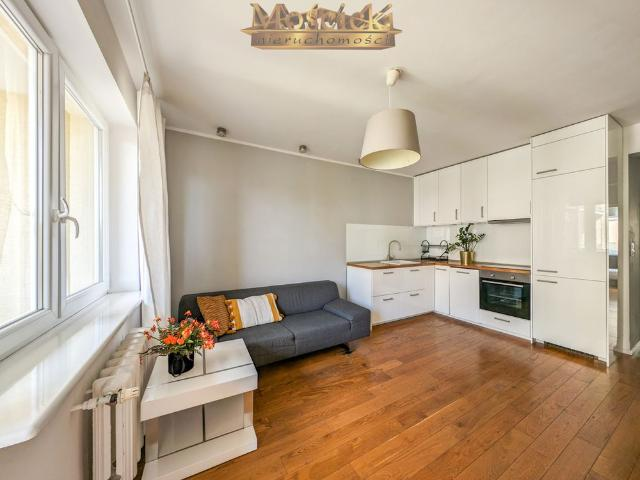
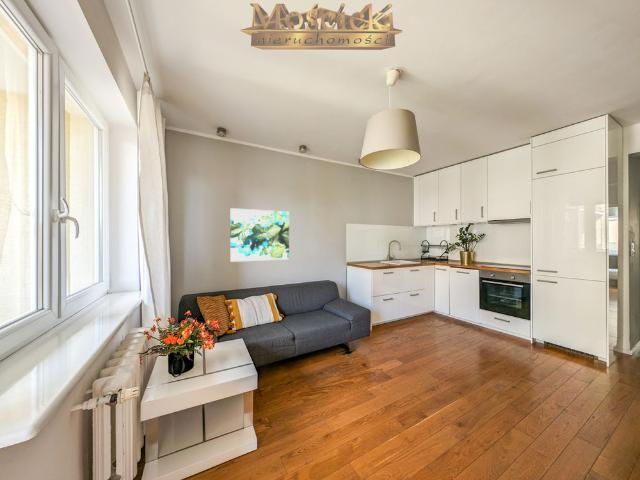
+ wall art (261, 235)
